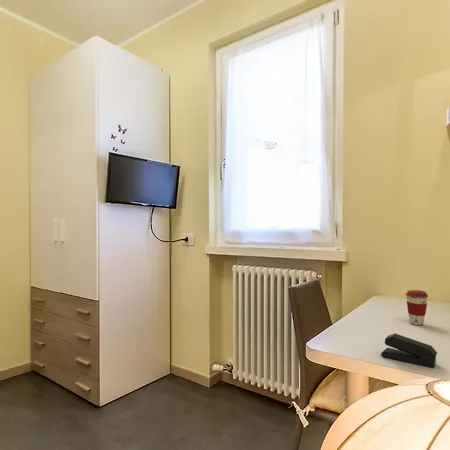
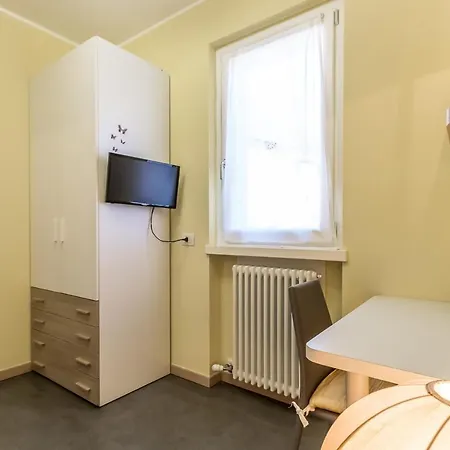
- coffee cup (416, 307)
- stapler (408, 348)
